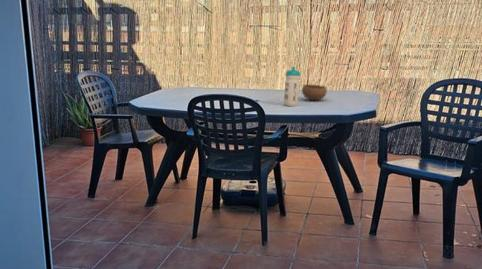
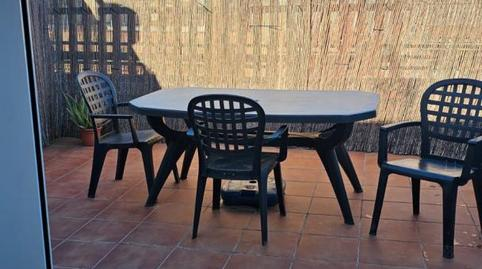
- bowl (314, 92)
- water bottle (292, 86)
